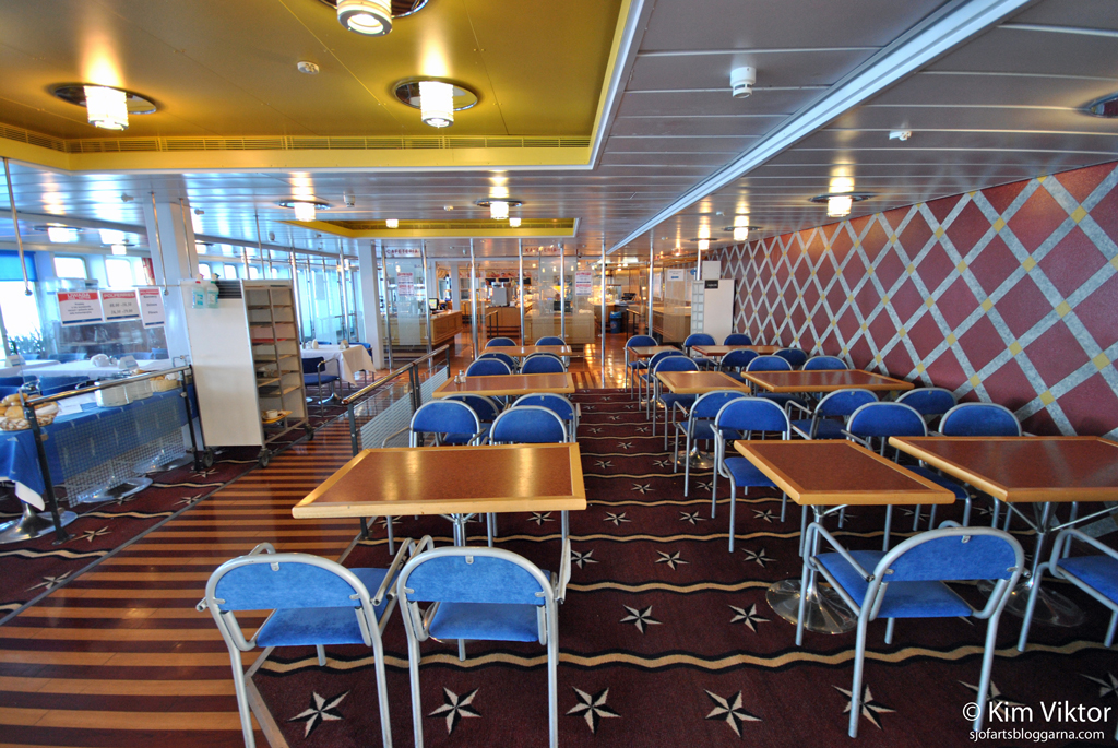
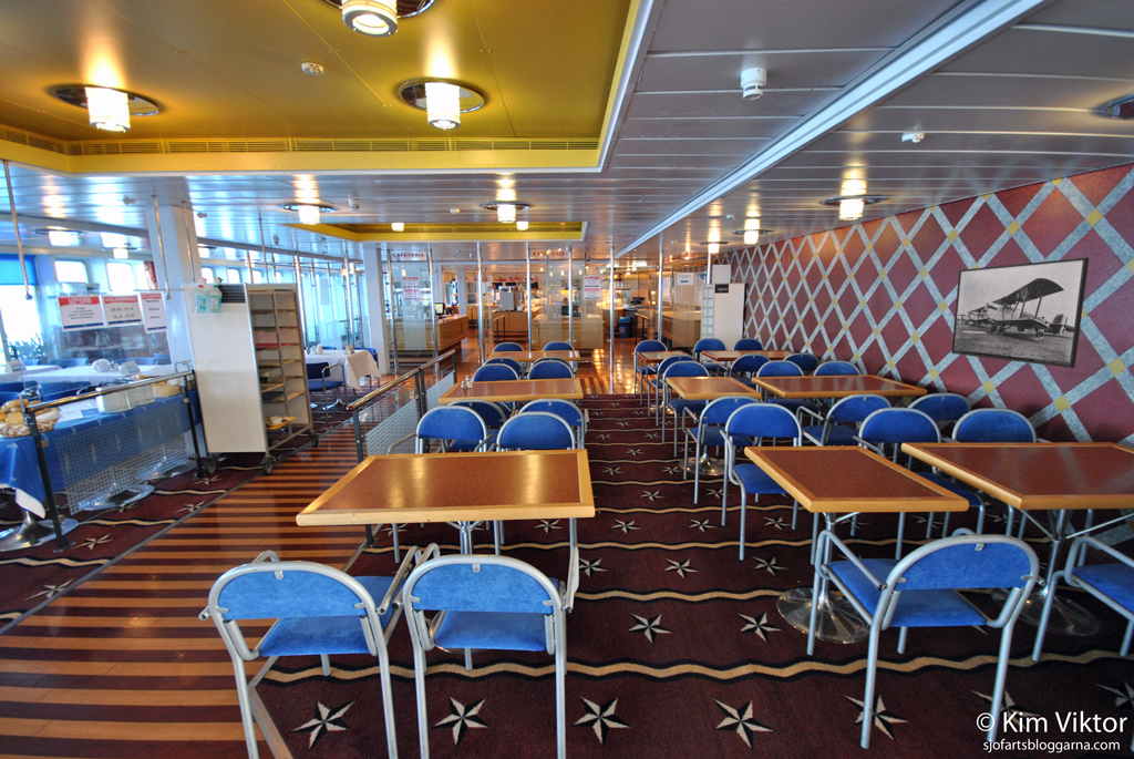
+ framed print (1009, 312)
